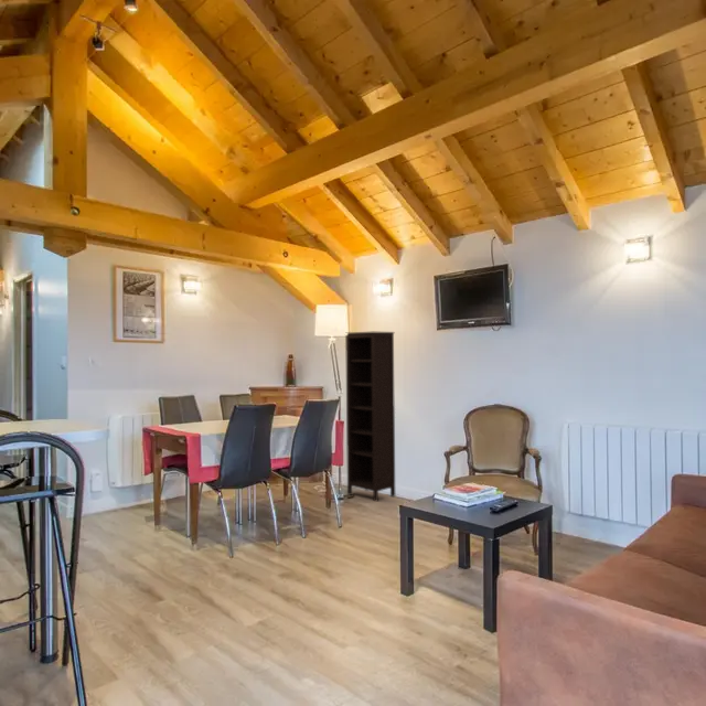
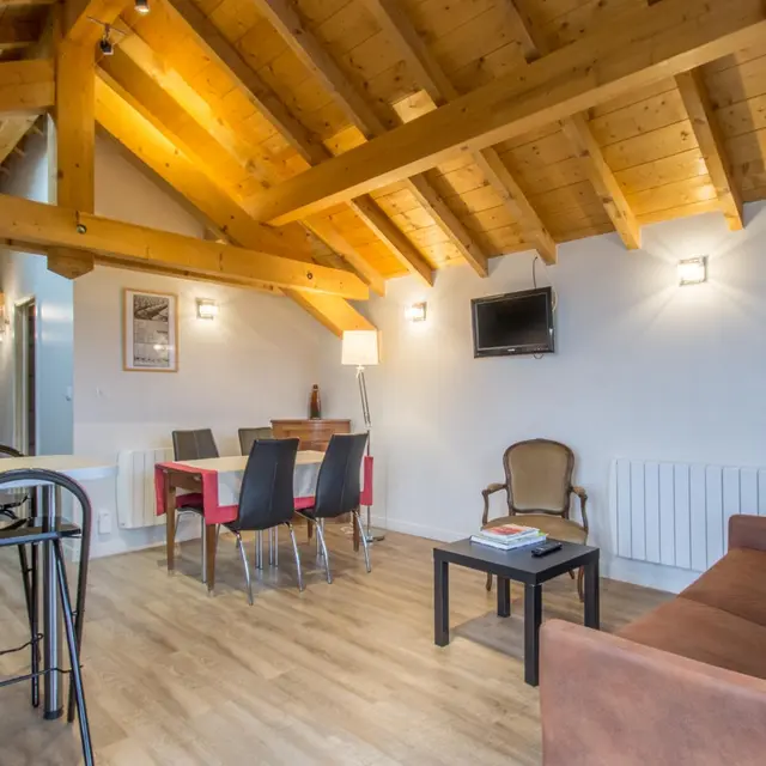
- bookcase (370, 414)
